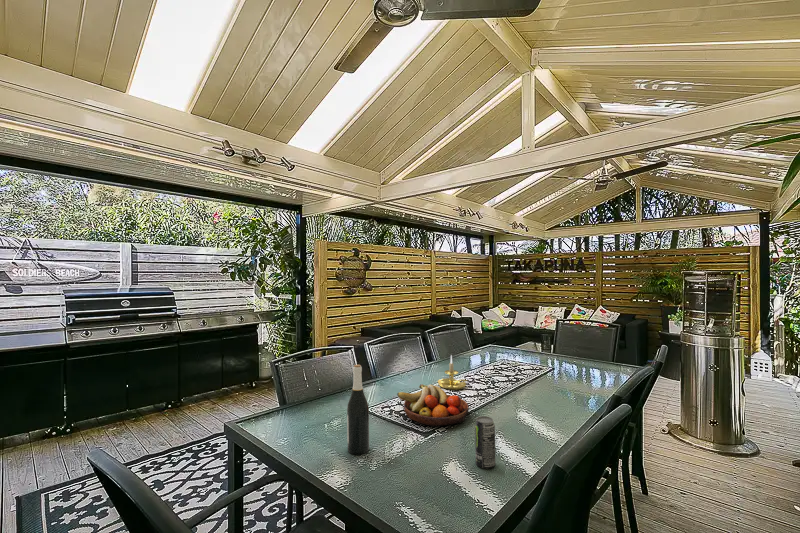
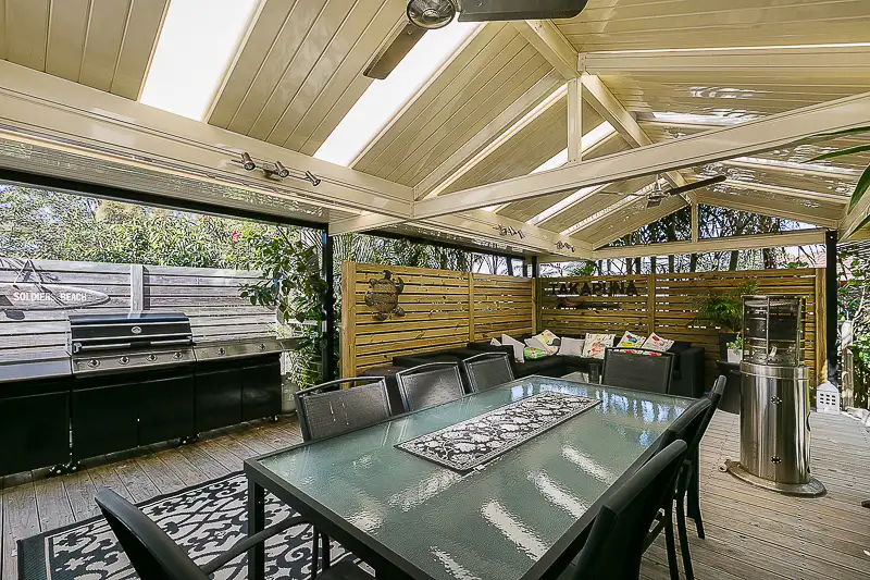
- fruit bowl (435, 402)
- candle holder (453, 370)
- beverage can (485, 442)
- wine bottle (357, 407)
